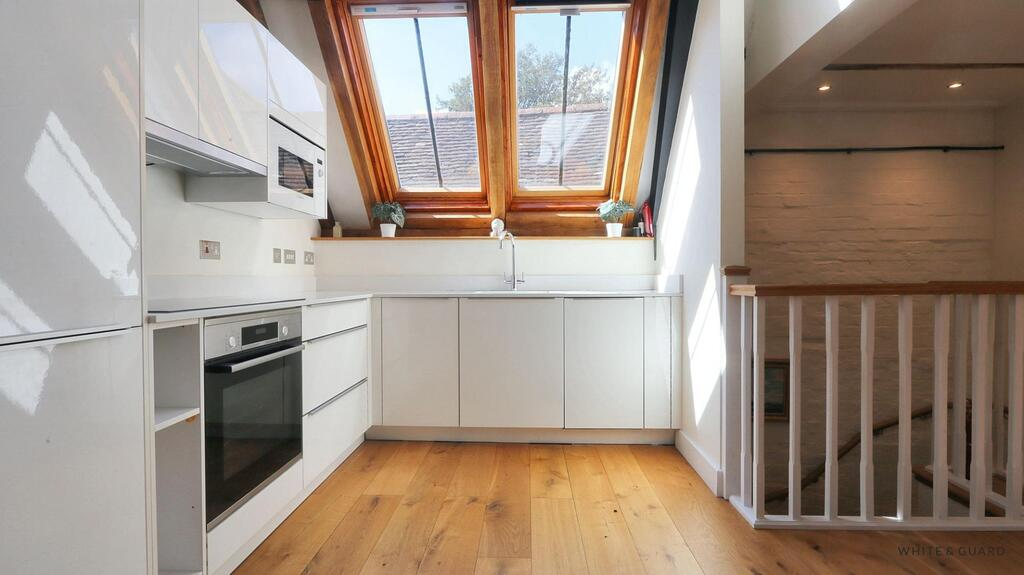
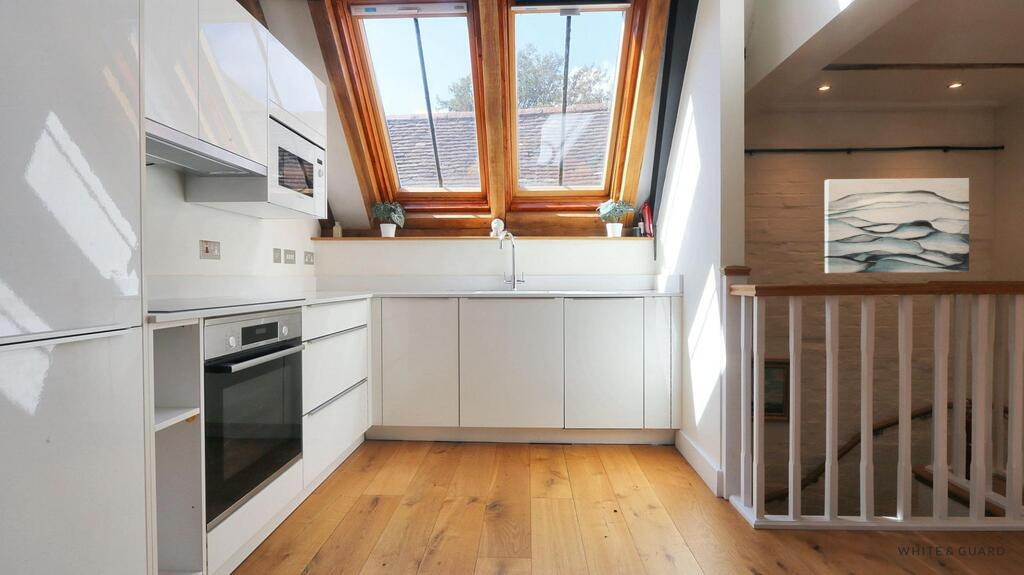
+ wall art (896, 225)
